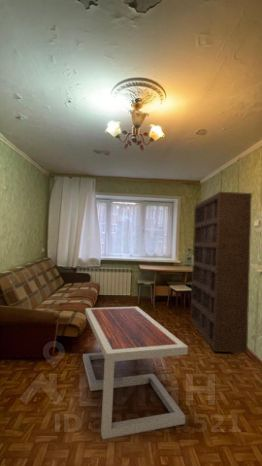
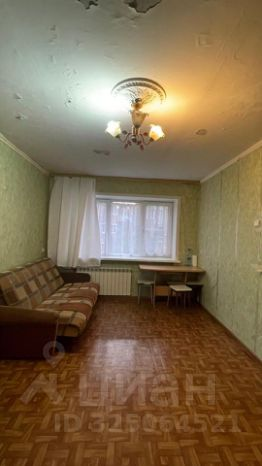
- coffee table (124, 354)
- bookcase (216, 266)
